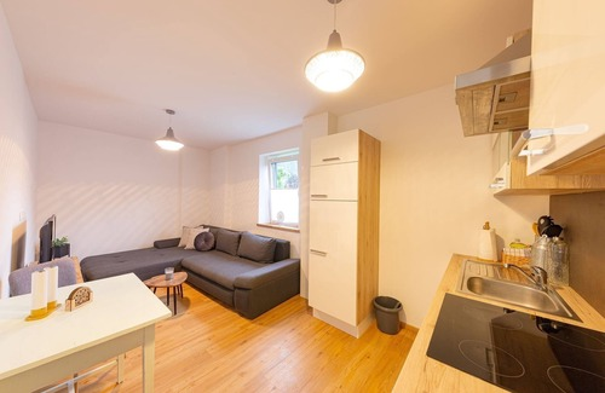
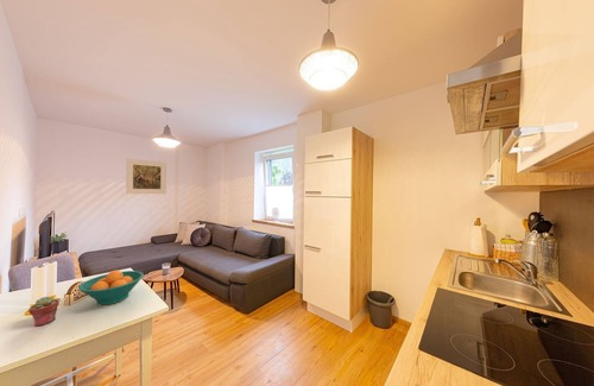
+ potted succulent (44, 309)
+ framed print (147, 177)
+ fruit bowl (113, 285)
